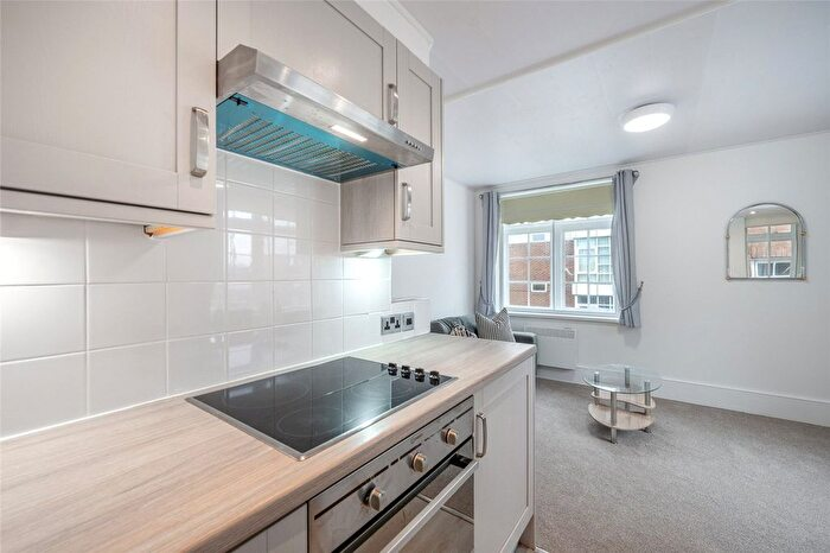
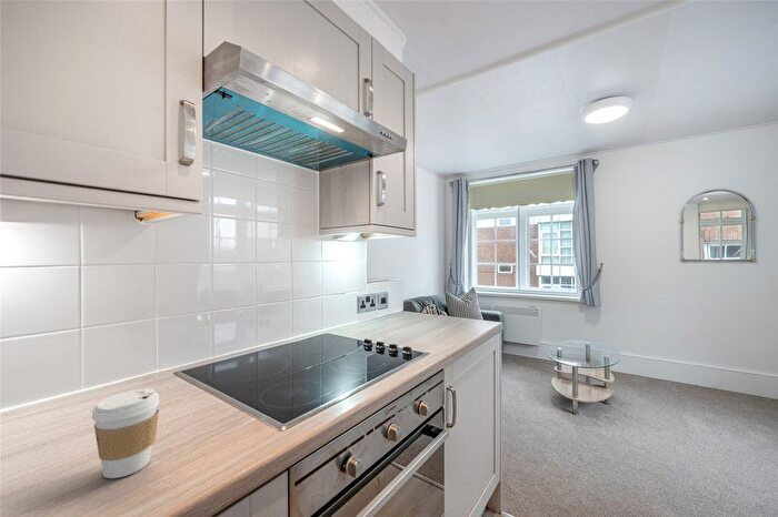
+ coffee cup (127, 430)
